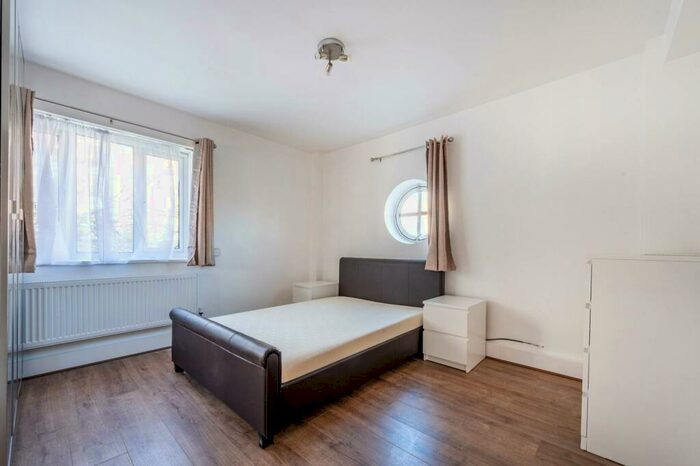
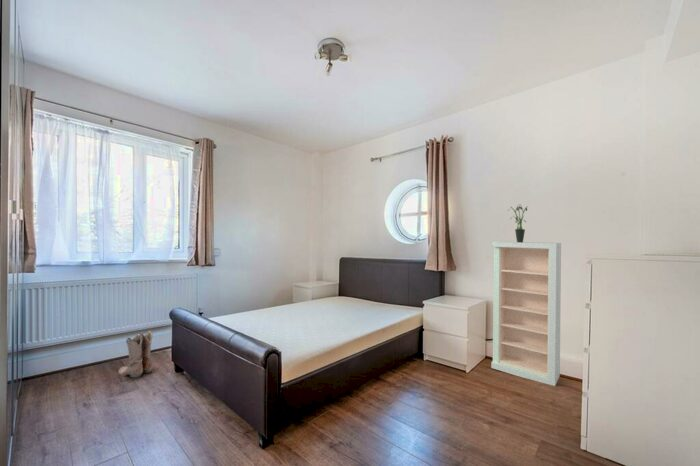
+ boots (135, 352)
+ potted plant (518, 224)
+ shelving unit (525, 307)
